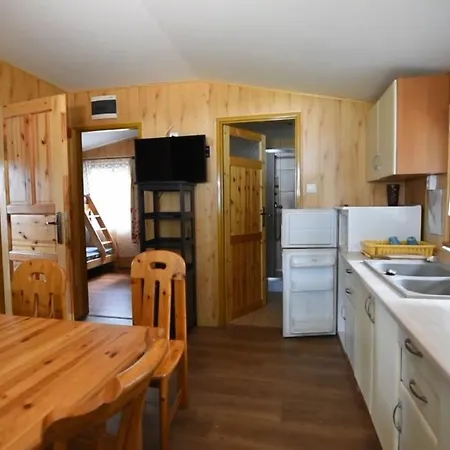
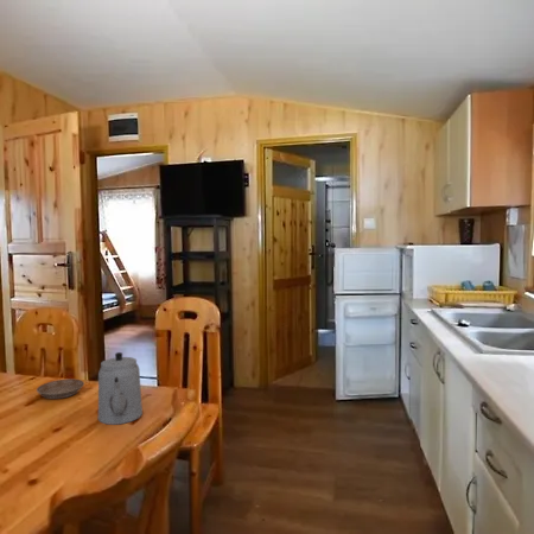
+ saucer (61, 389)
+ teapot (119, 384)
